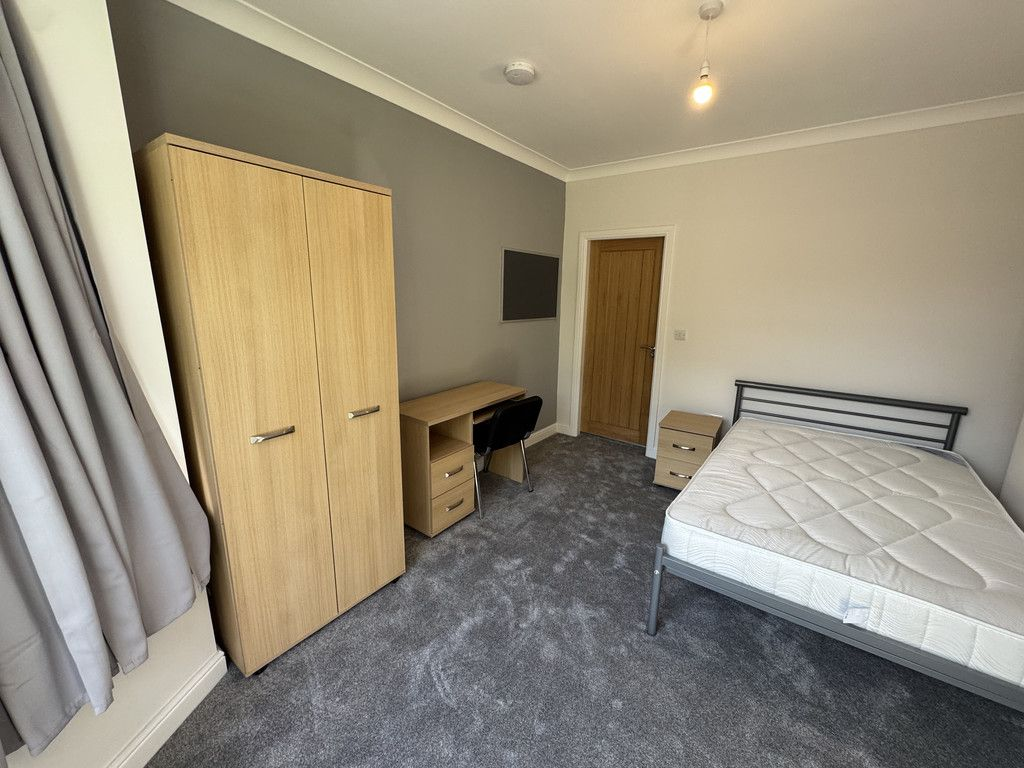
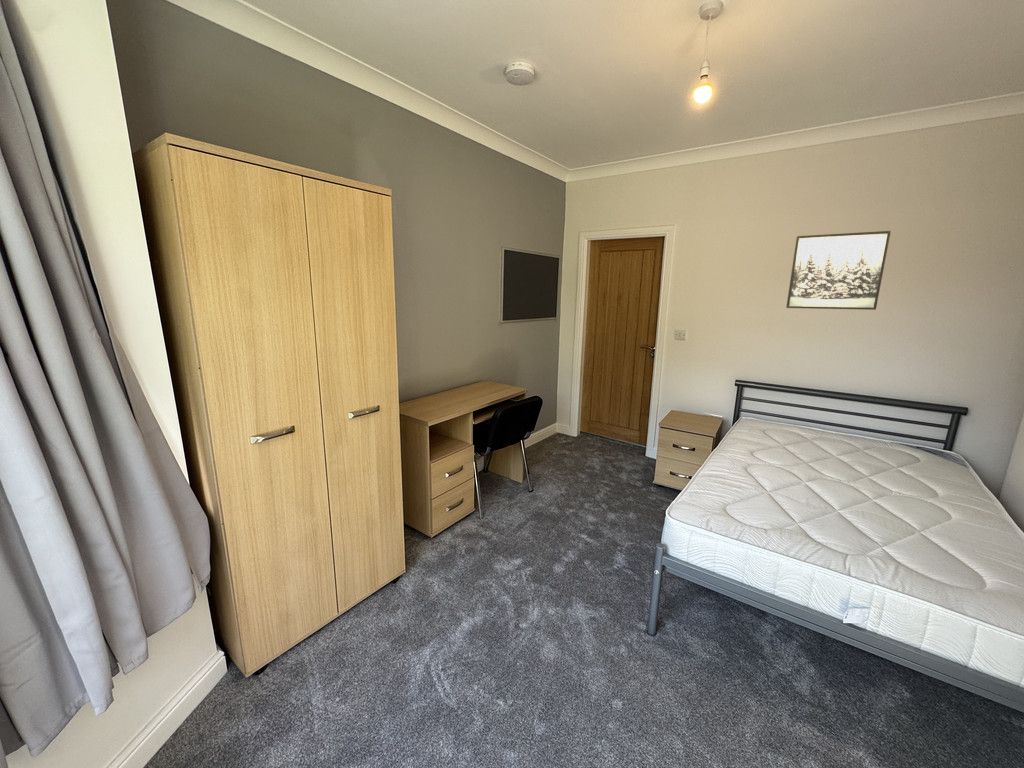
+ wall art (834, 272)
